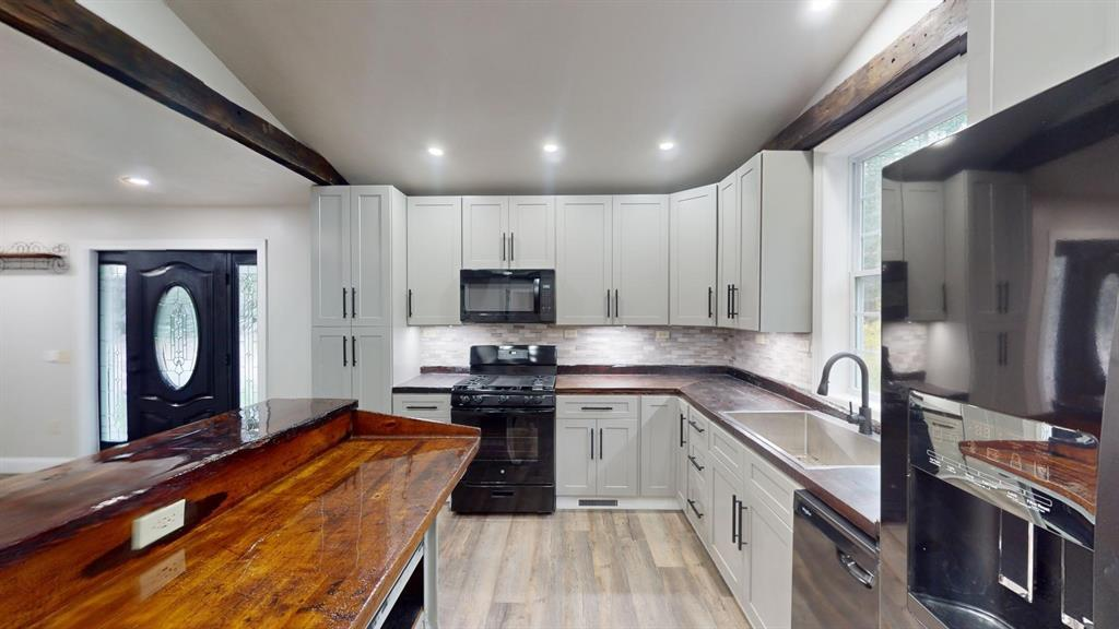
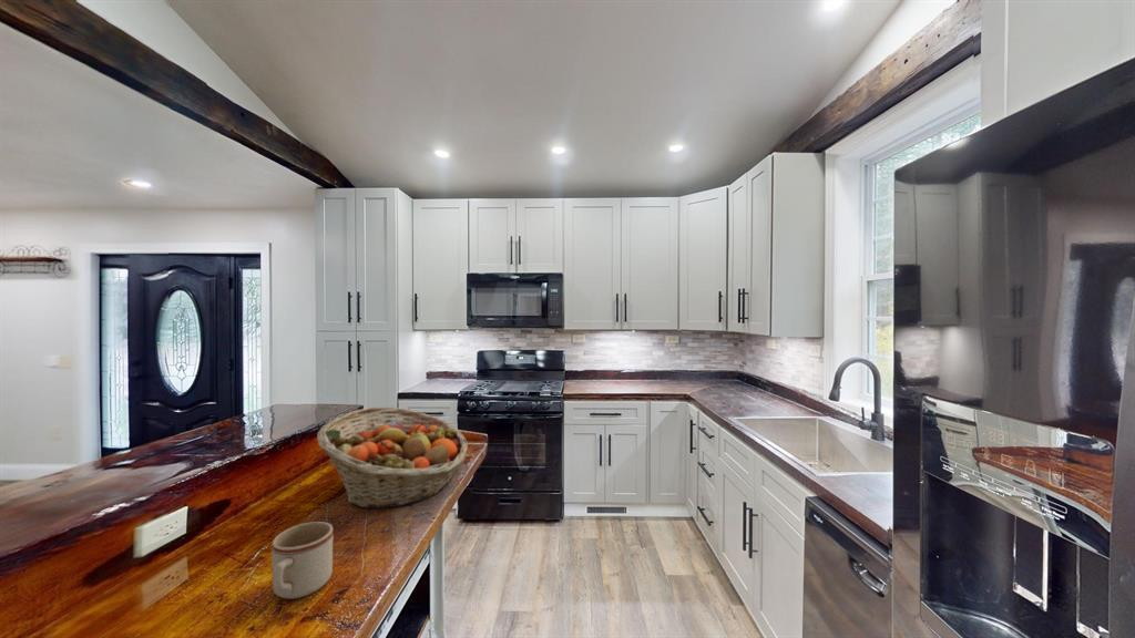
+ fruit basket (399, 449)
+ mug (298, 564)
